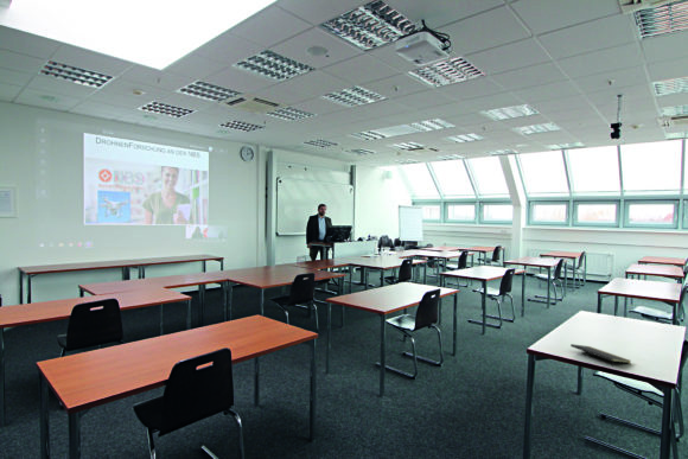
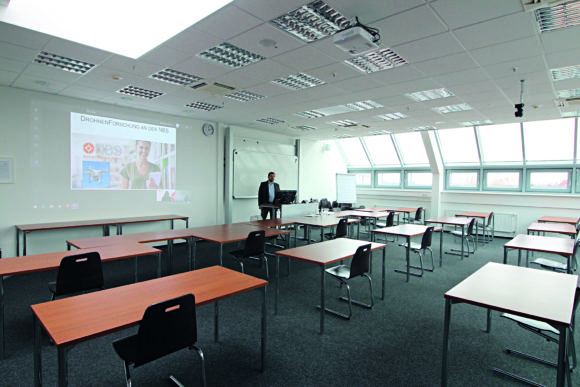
- notepad (599, 352)
